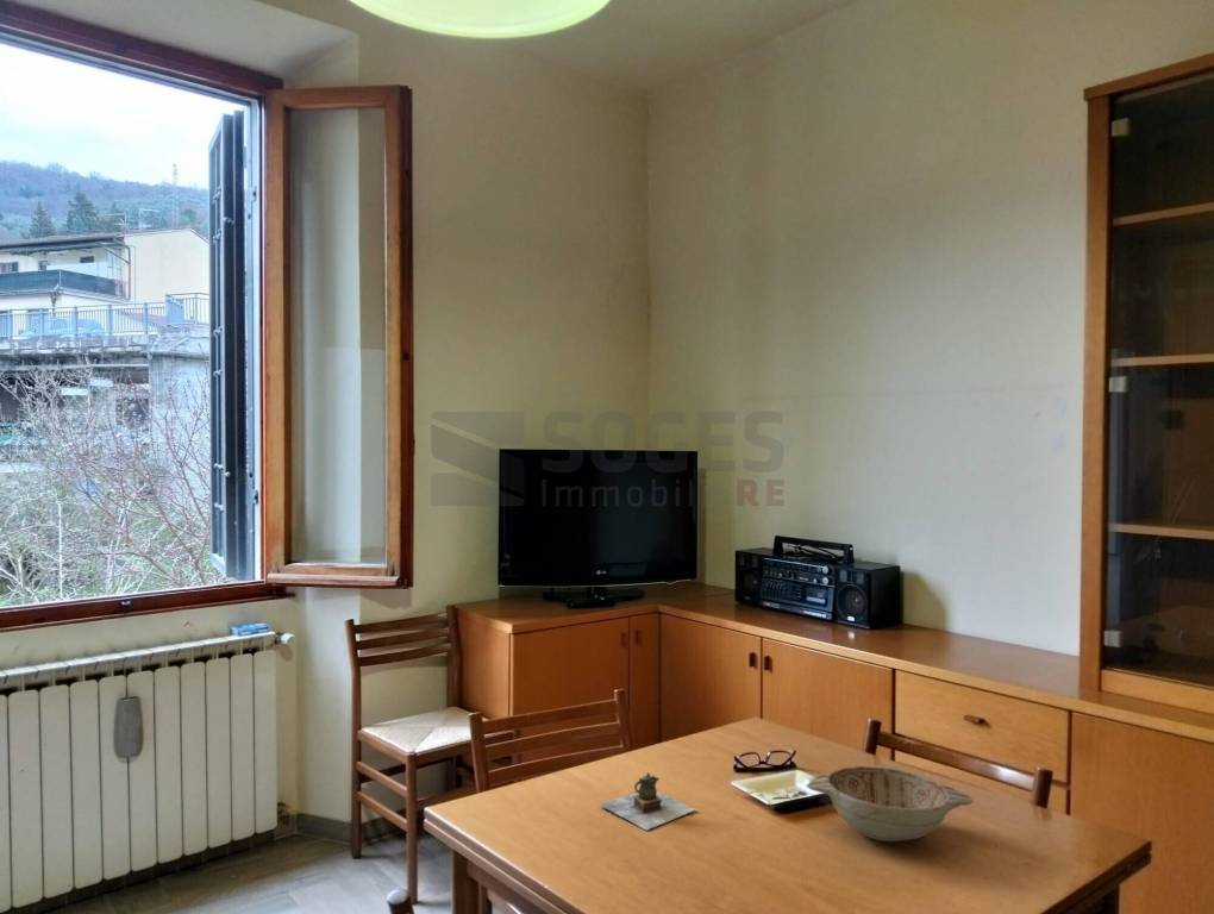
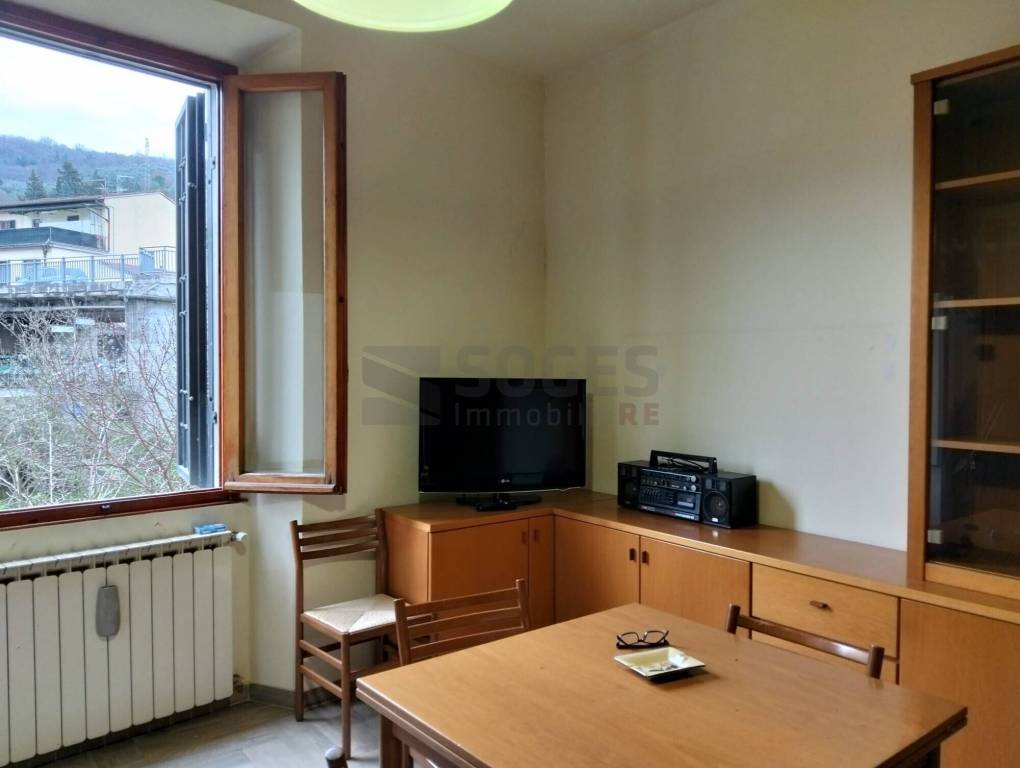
- decorative bowl (887, 807)
- teapot (647, 790)
